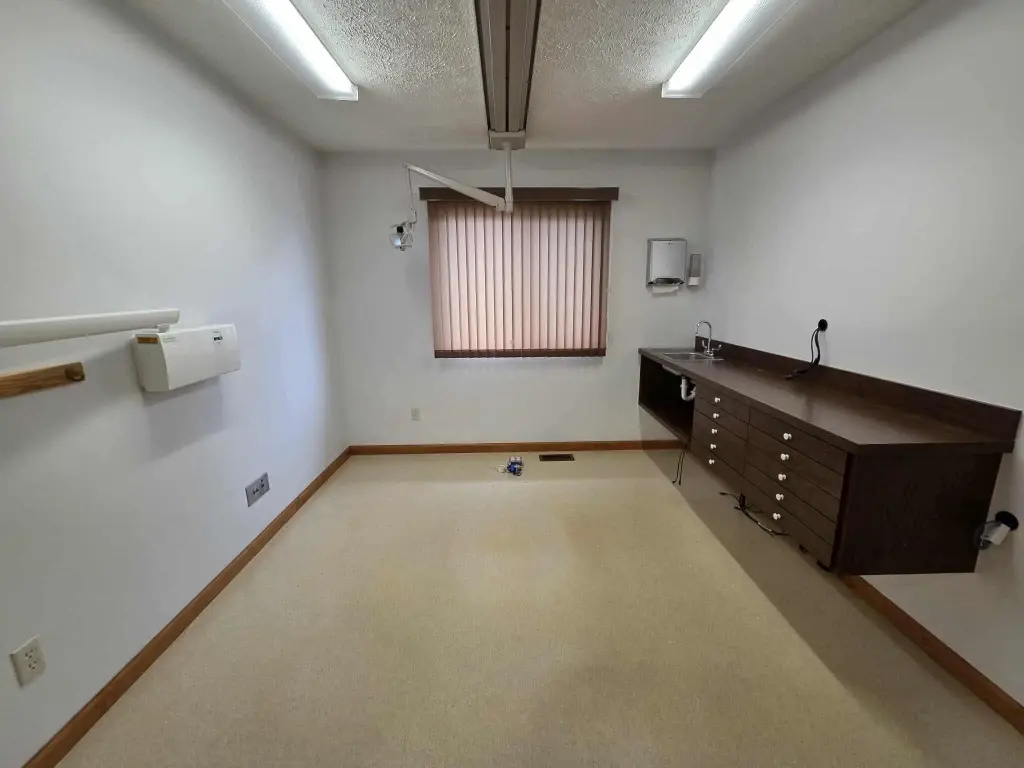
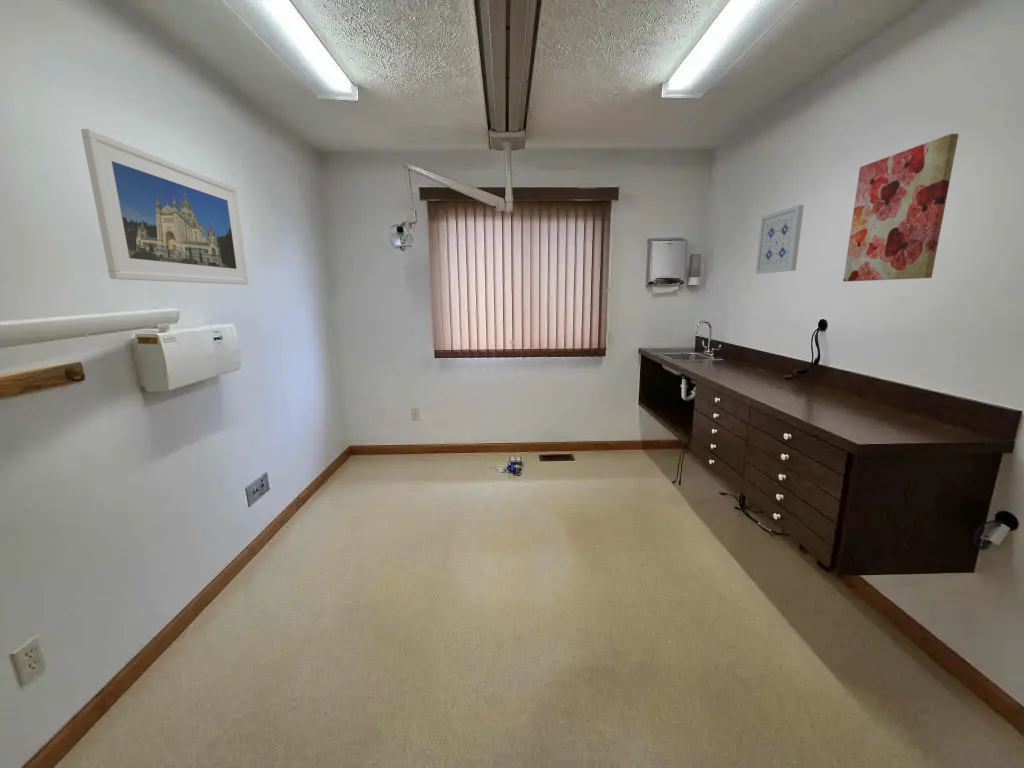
+ wall art (777, 242)
+ wall art (892, 217)
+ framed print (184, 224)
